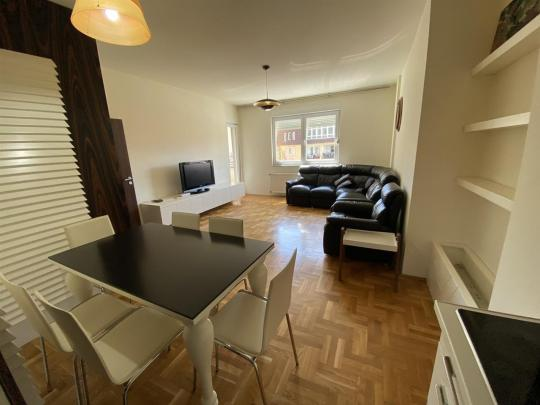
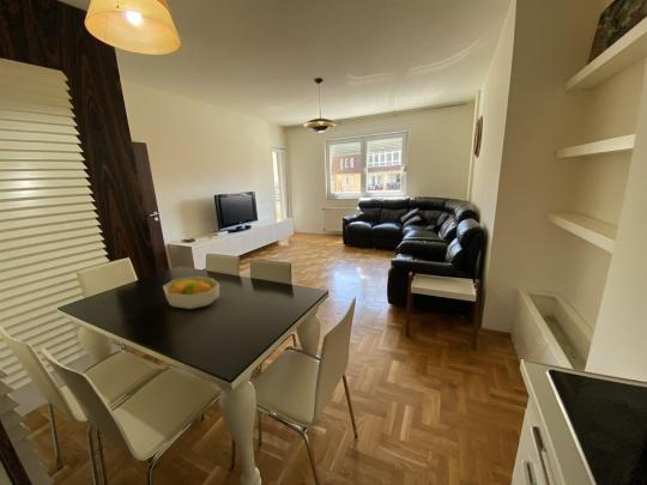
+ fruit bowl (192, 289)
